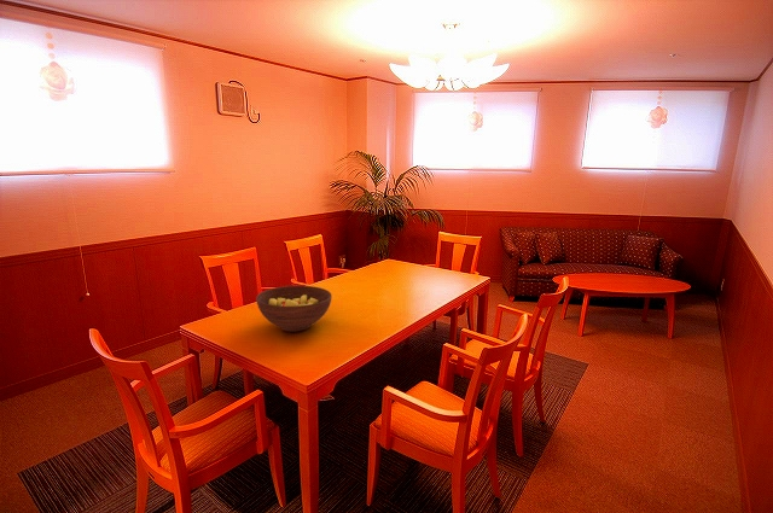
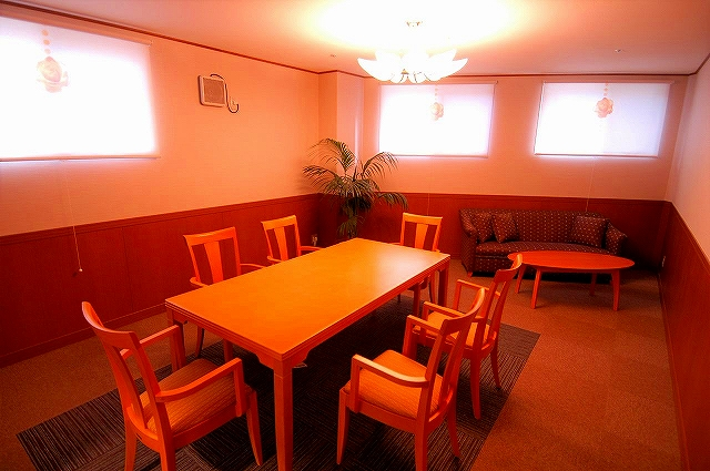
- fruit bowl (295, 310)
